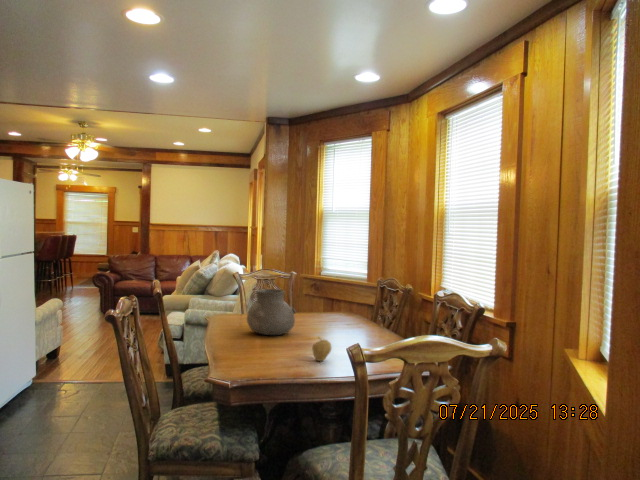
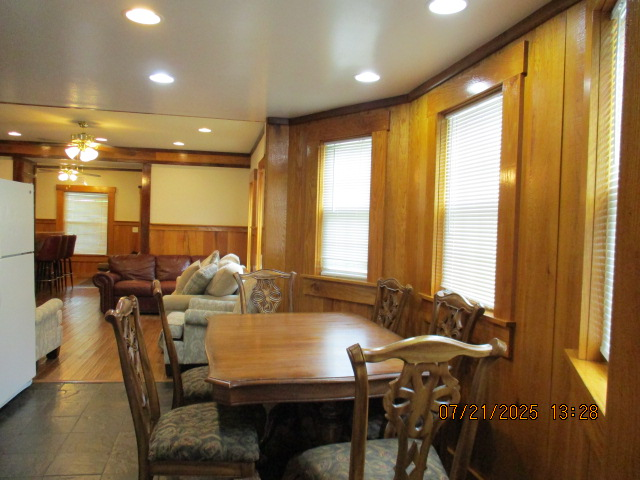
- vase (271, 311)
- fruit (321, 348)
